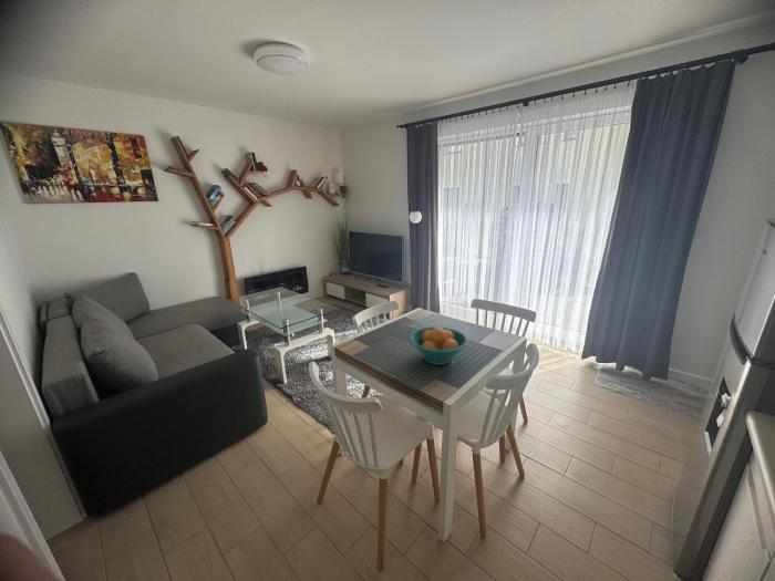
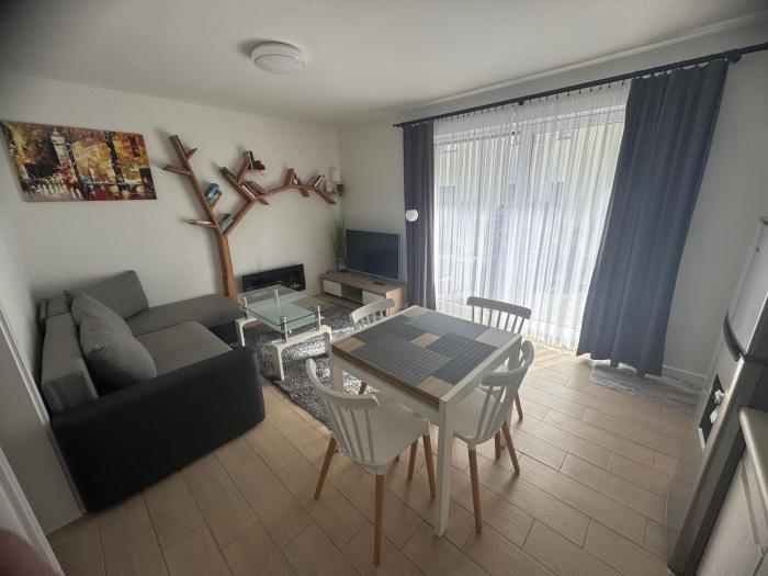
- fruit bowl (437, 343)
